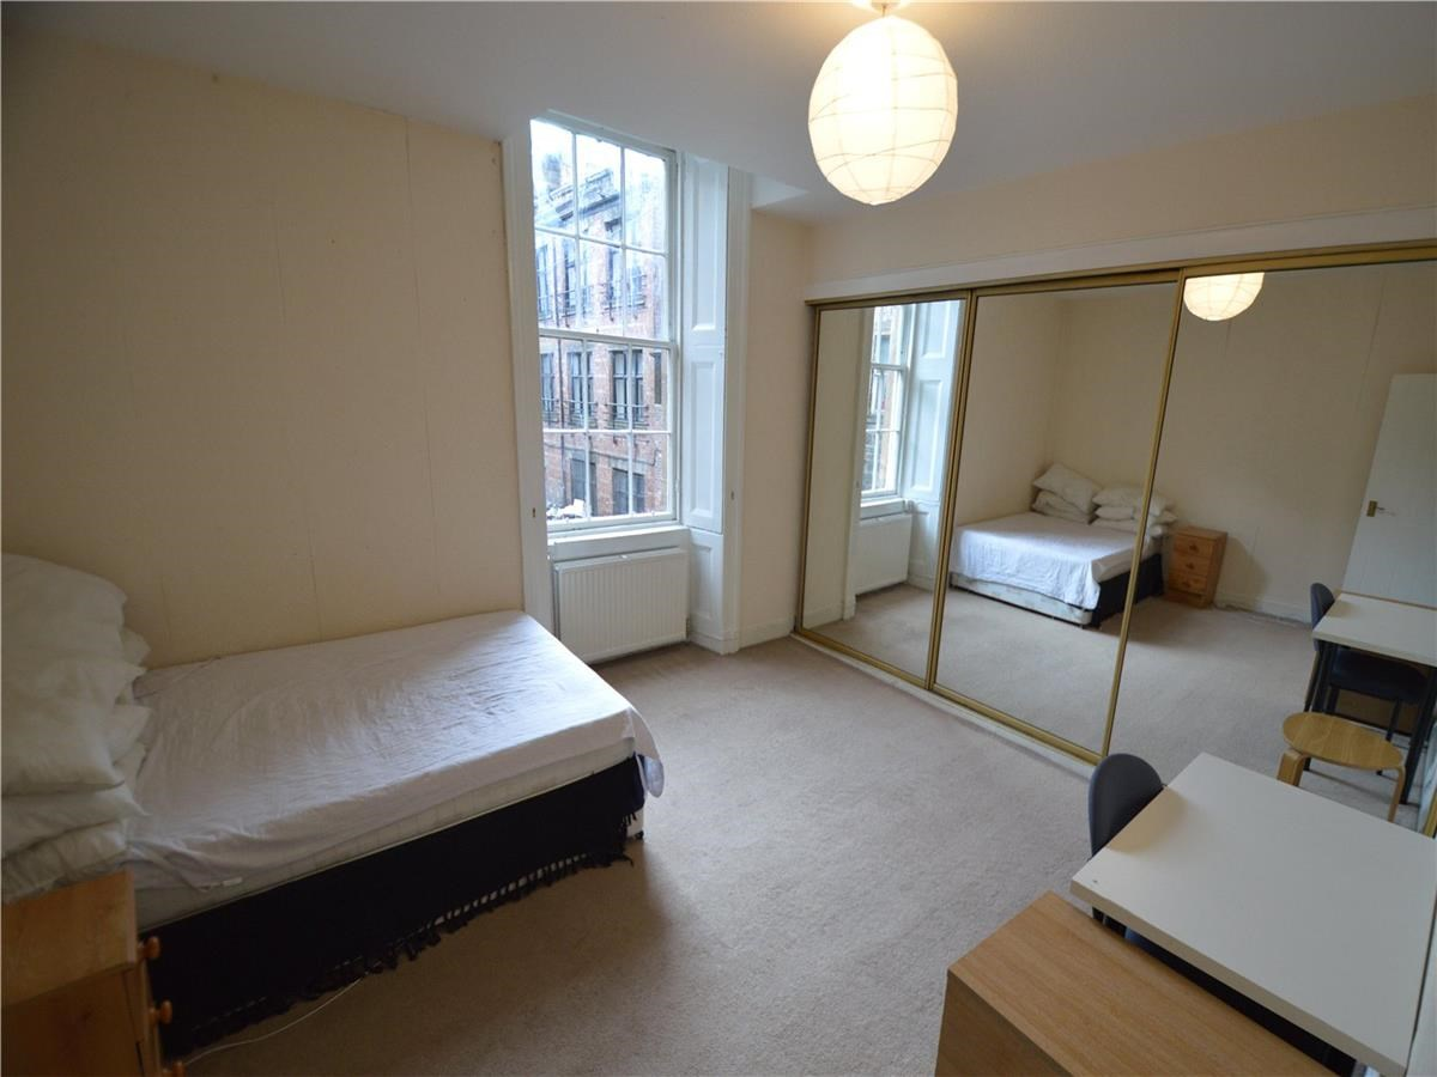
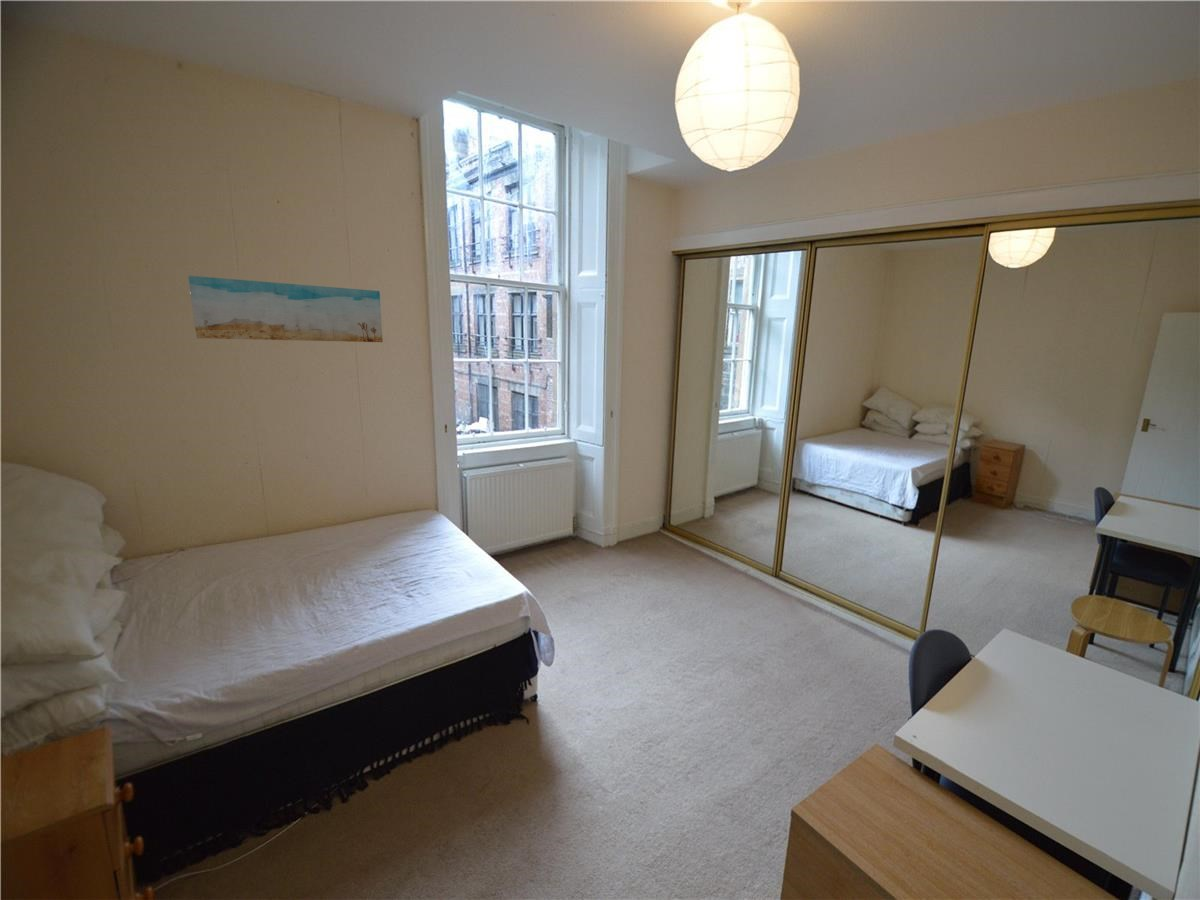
+ wall art (295, 312)
